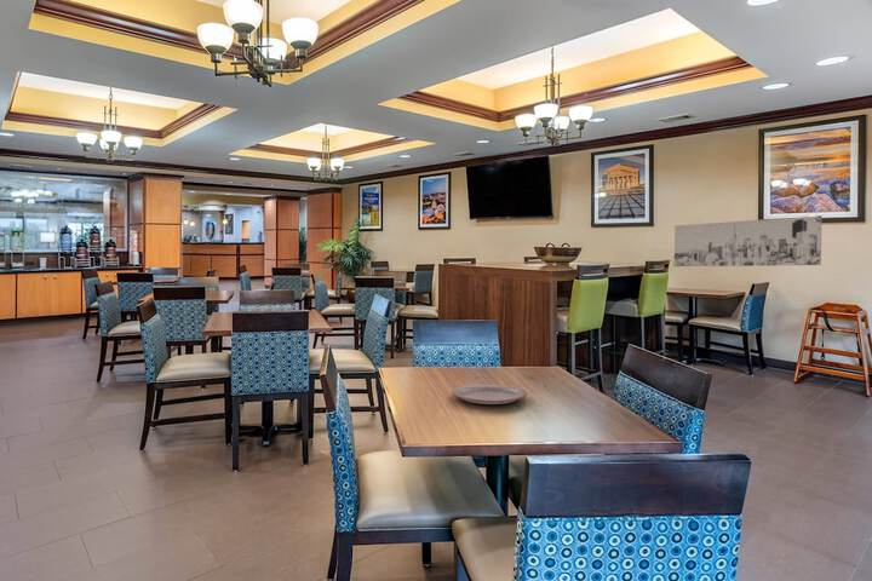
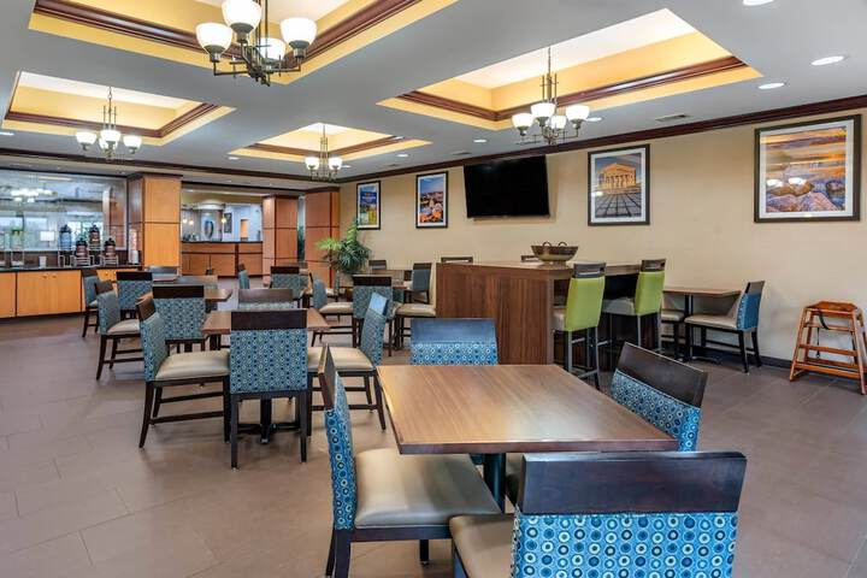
- wall art (741, 243)
- plate (488, 395)
